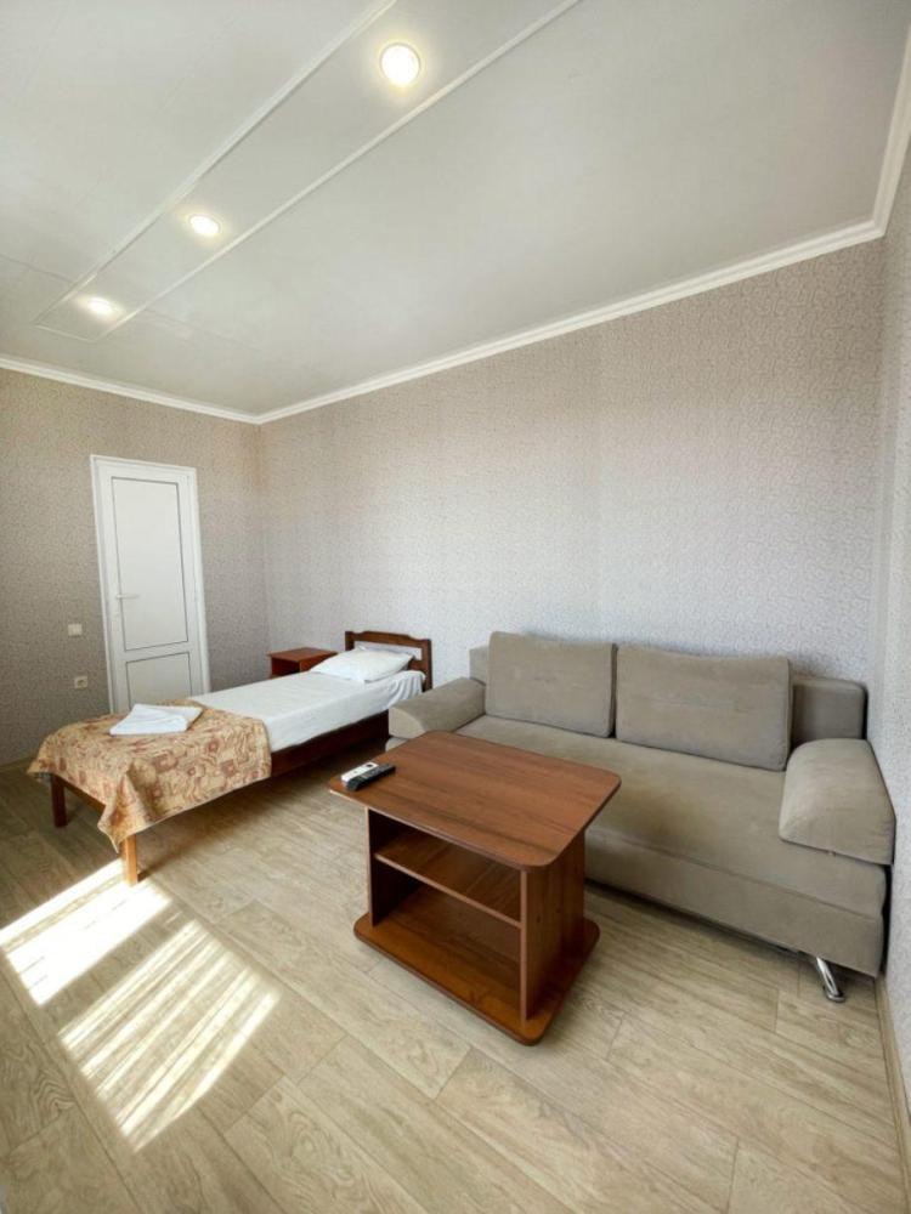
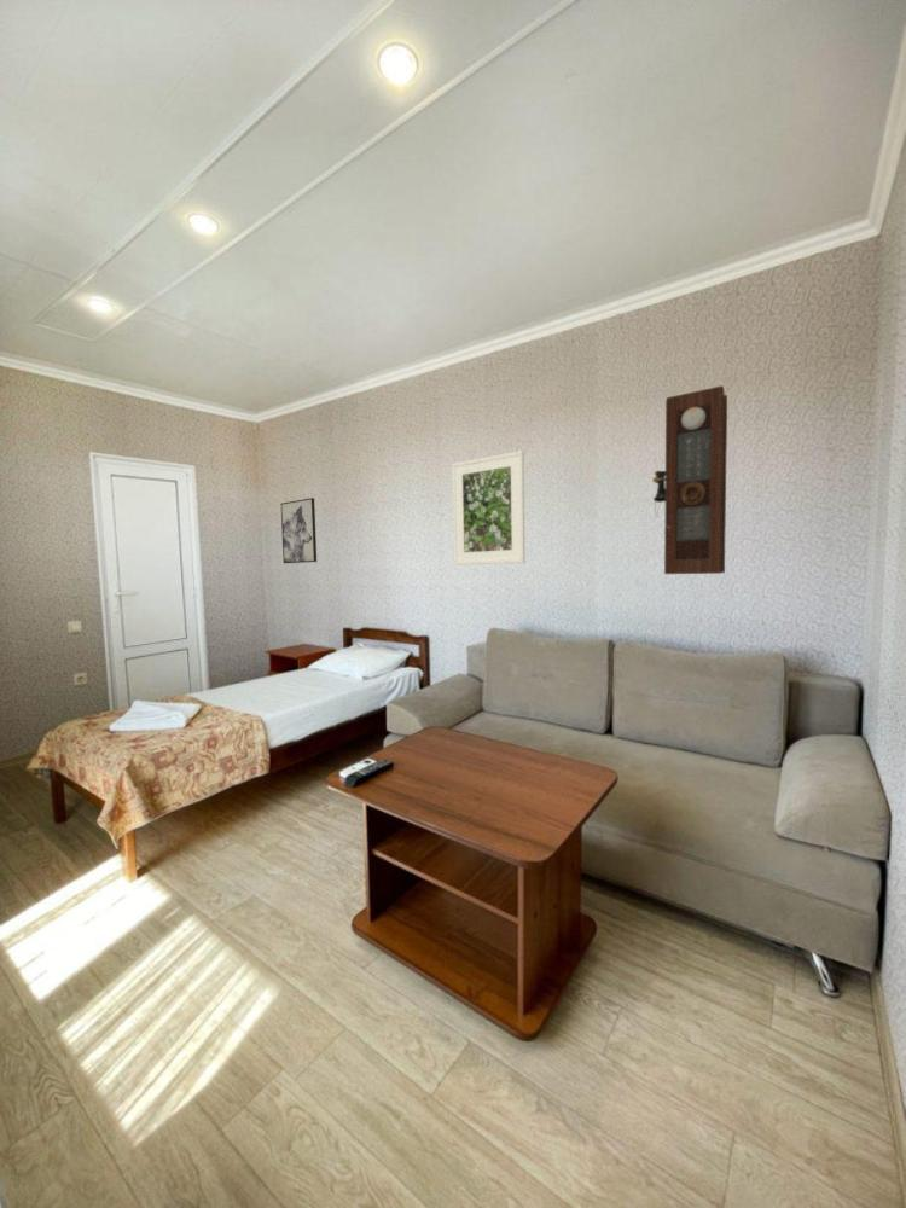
+ wall art (298, 532)
+ pendulum clock (686, 486)
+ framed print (487, 511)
